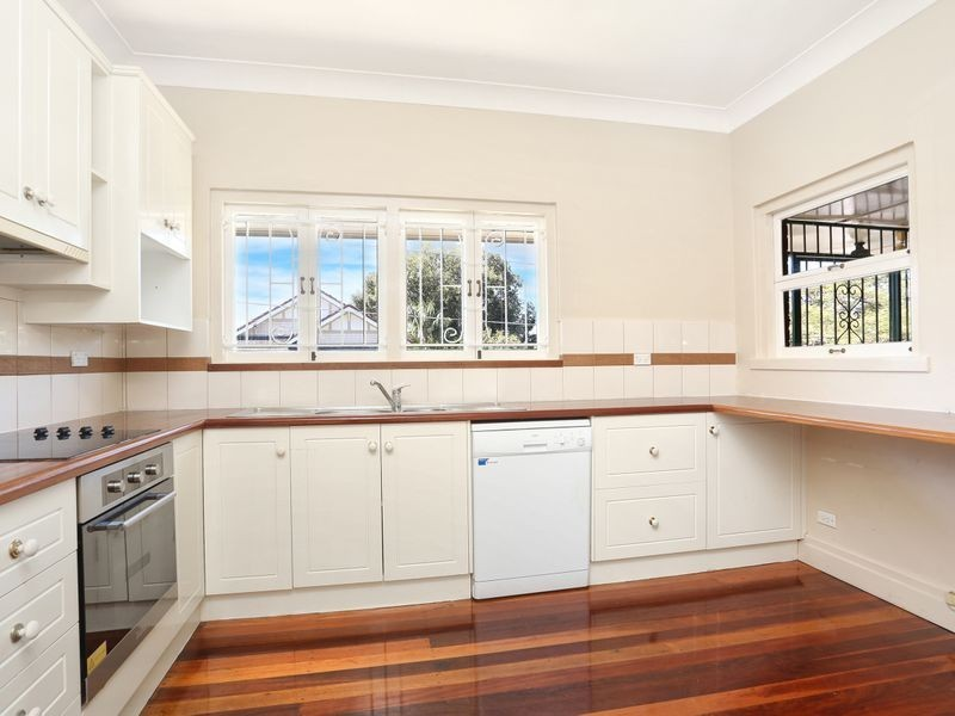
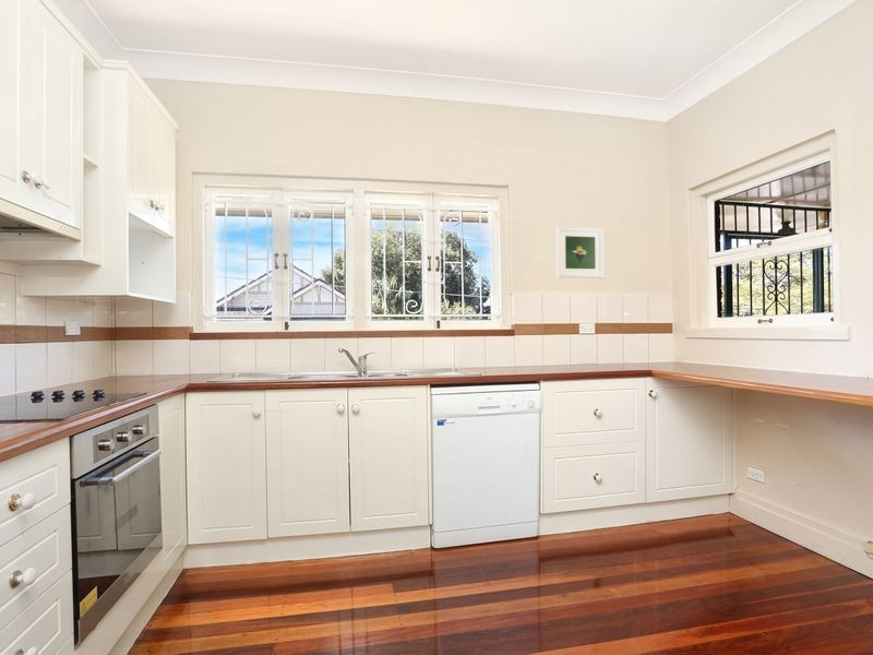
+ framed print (579, 252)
